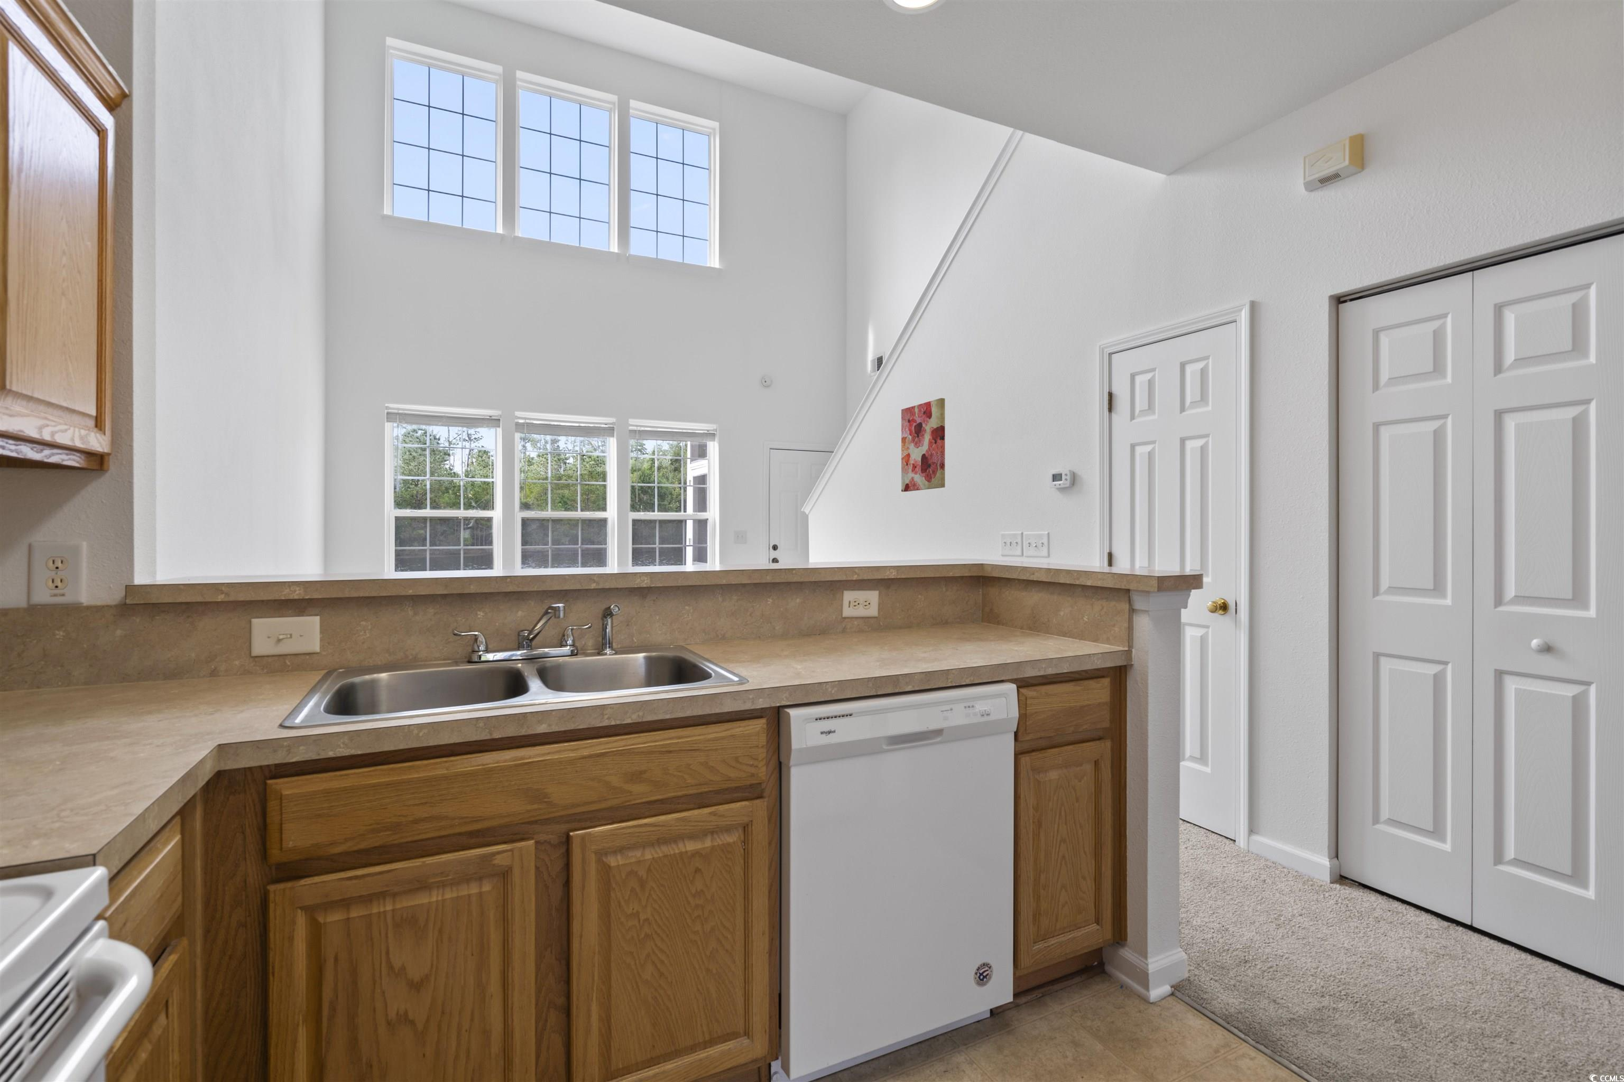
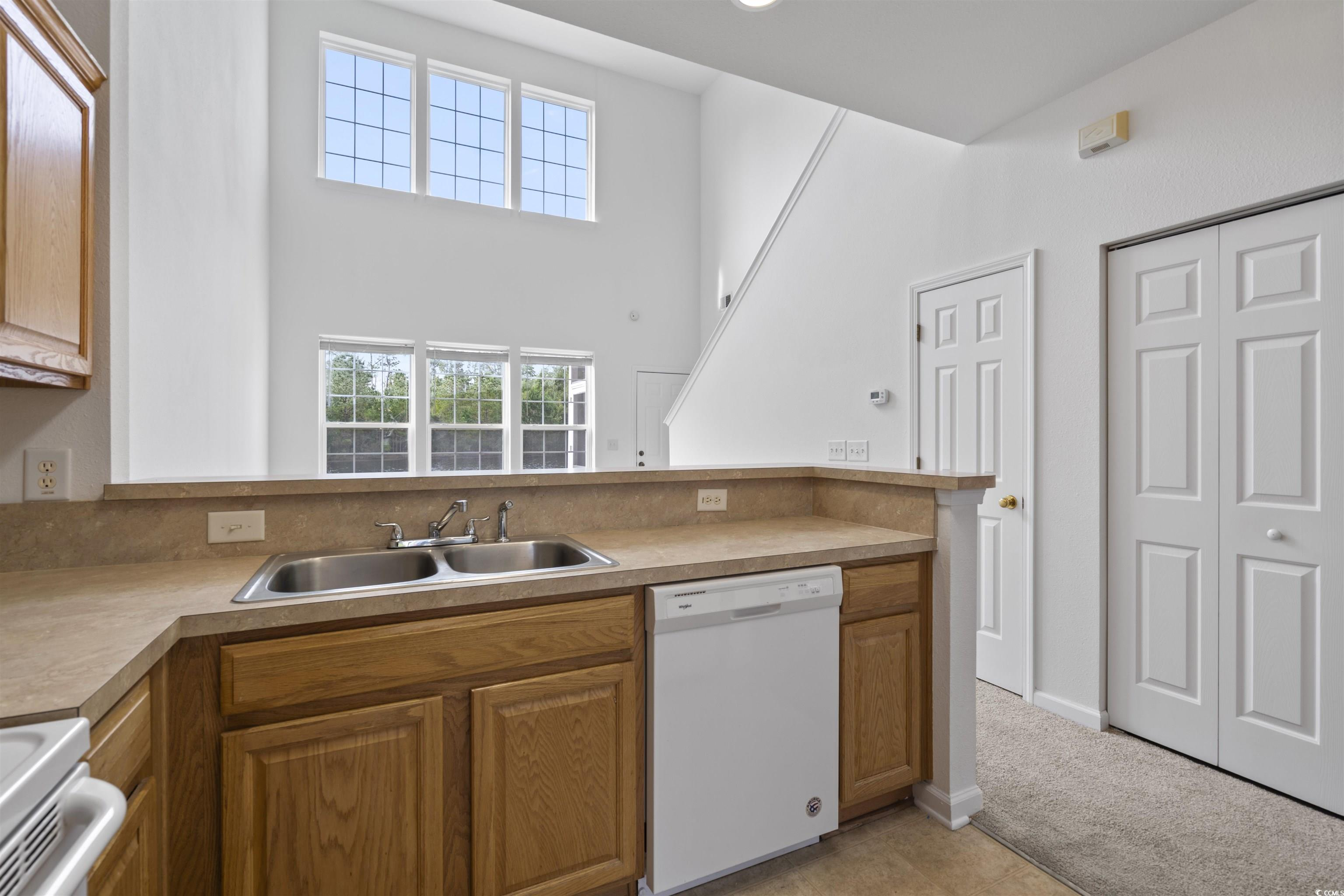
- wall art (922, 447)
